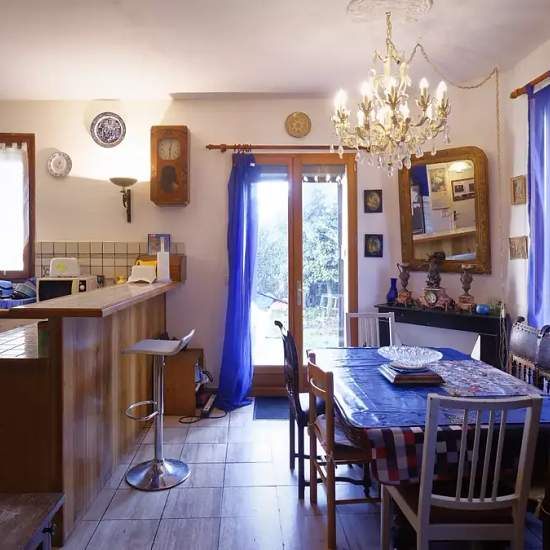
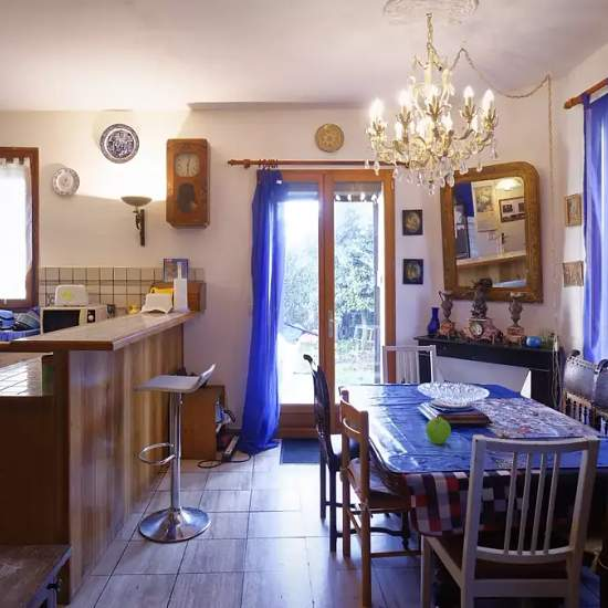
+ fruit (438, 429)
